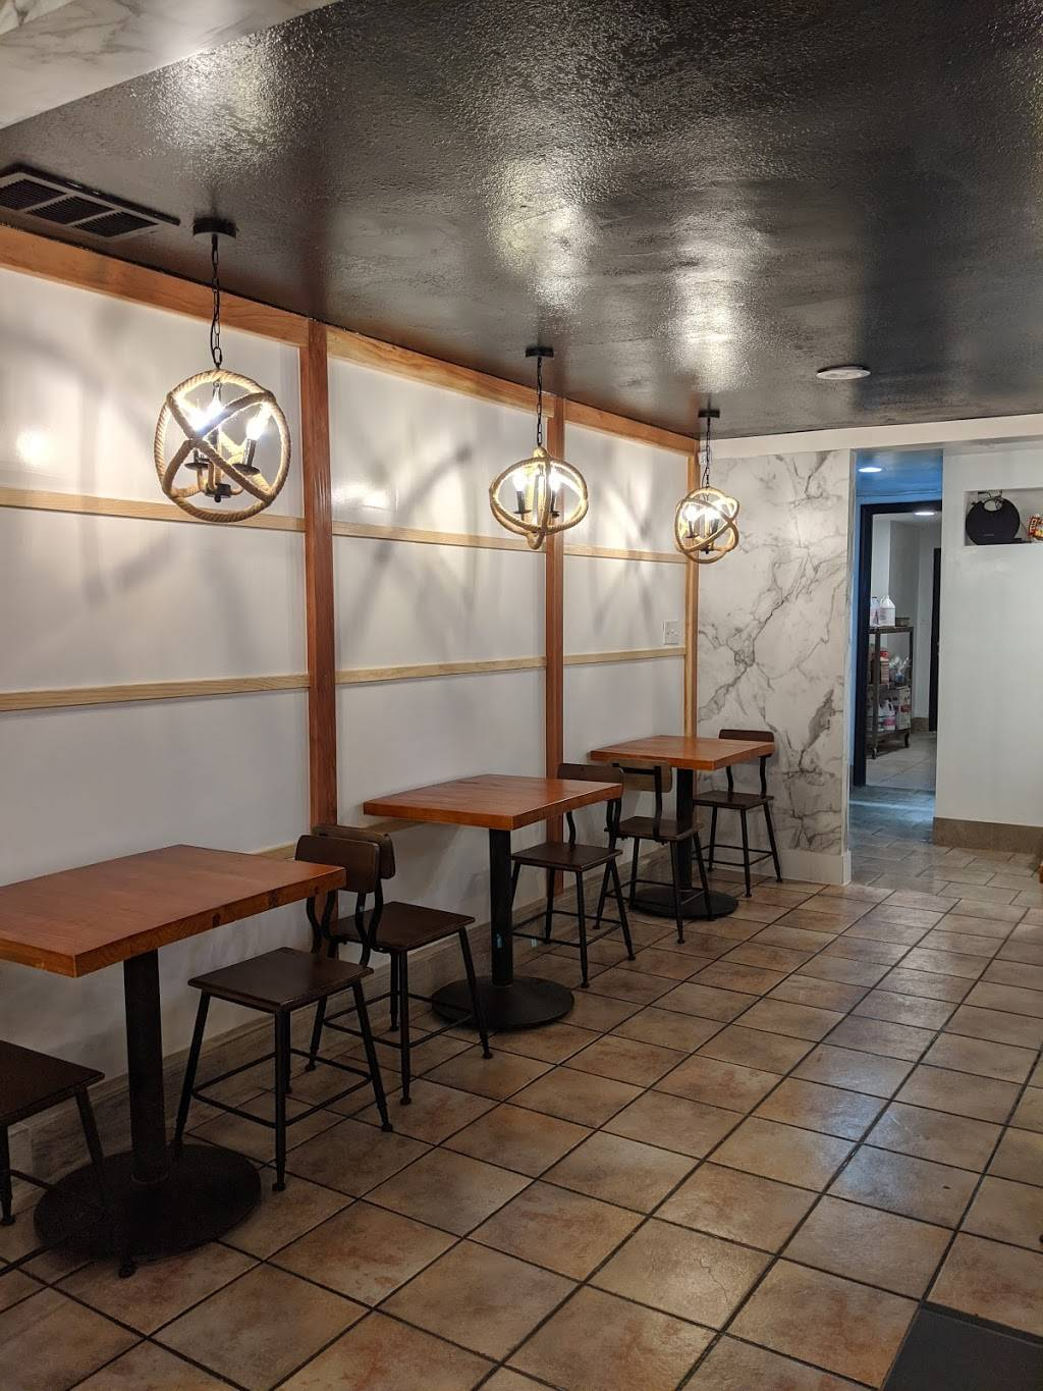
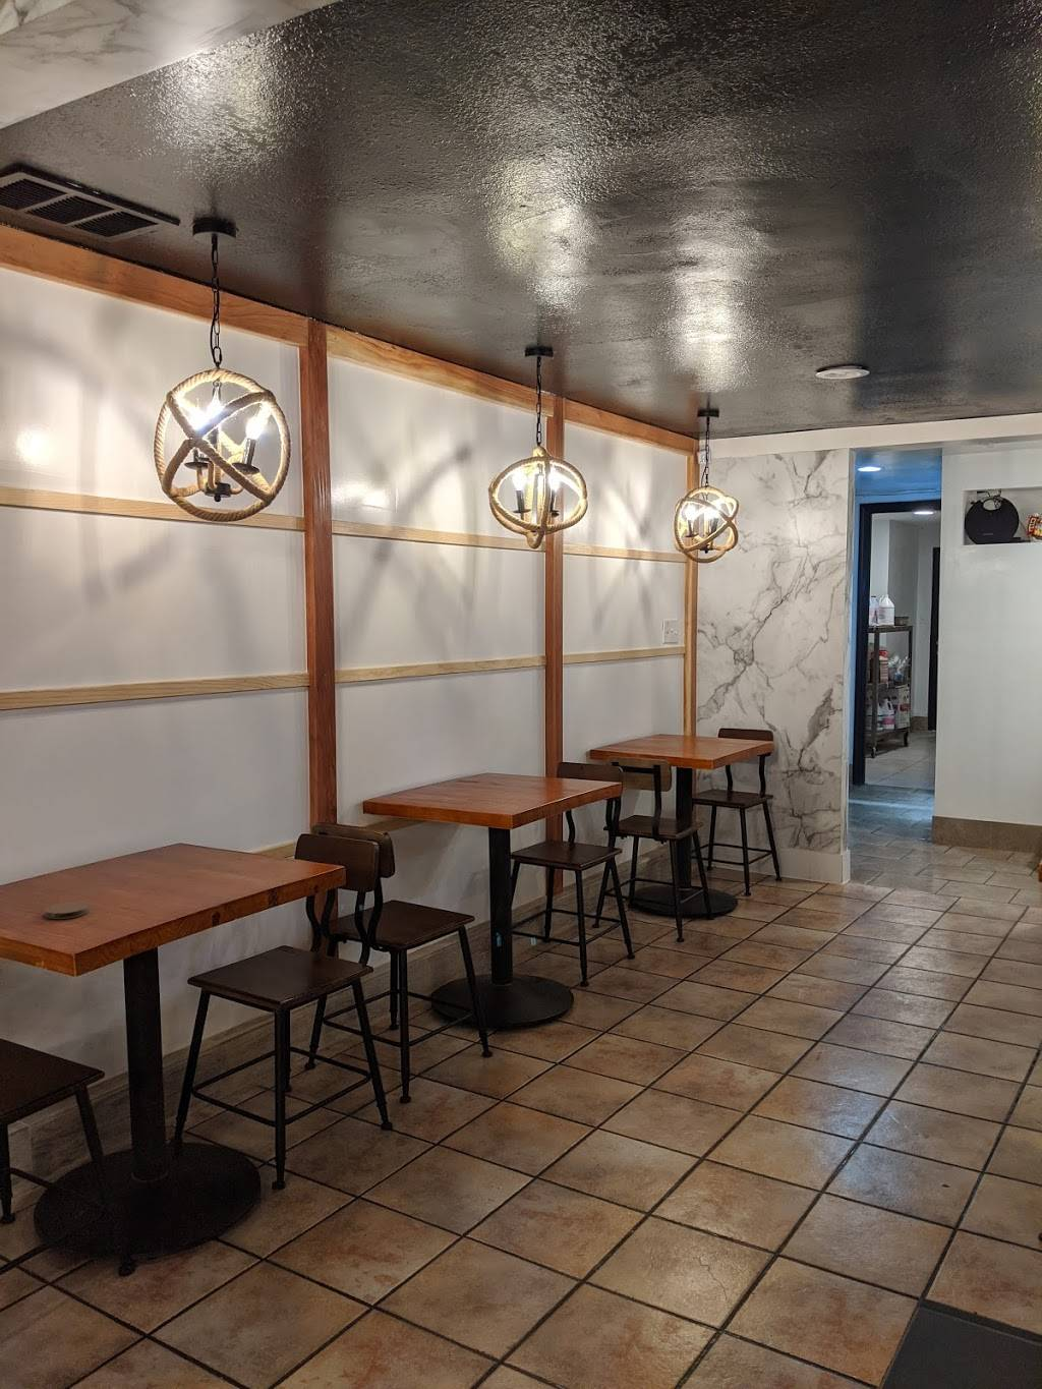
+ coaster (66, 910)
